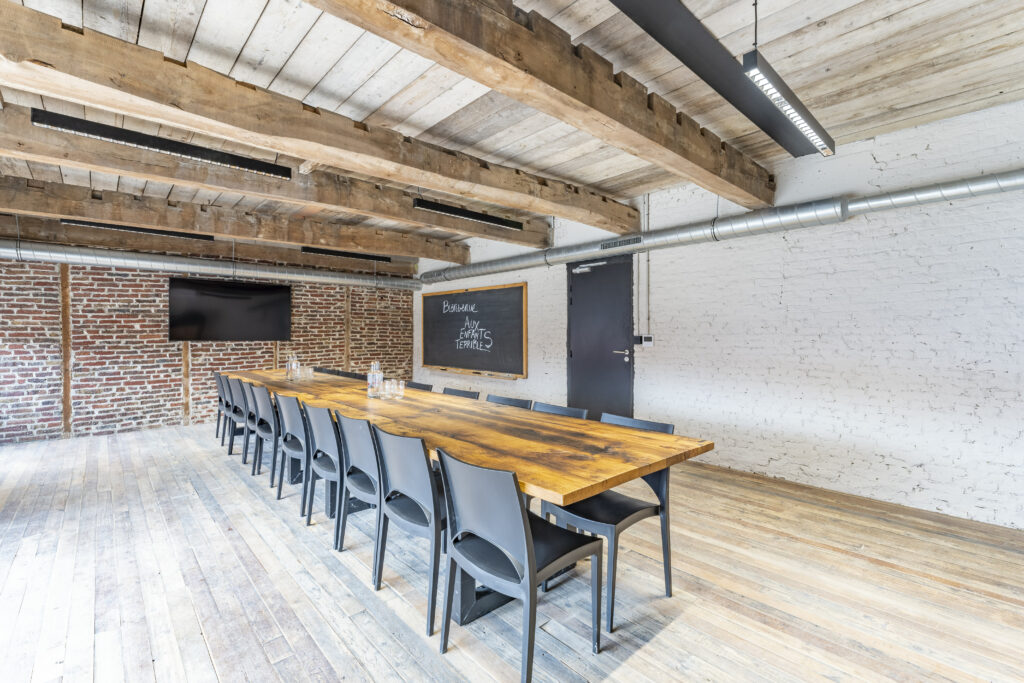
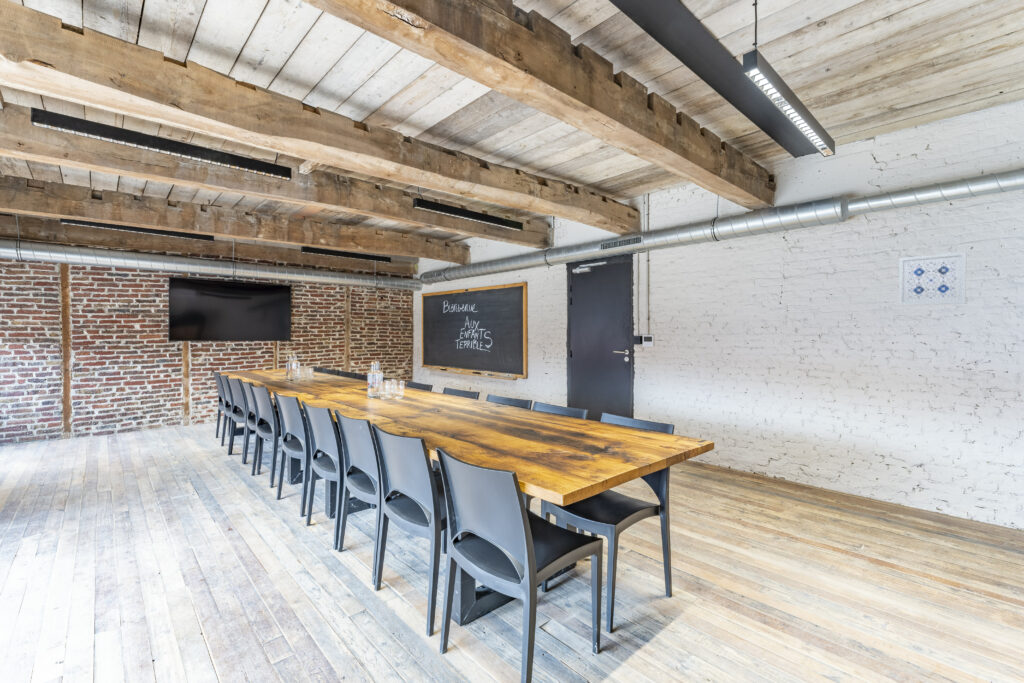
+ wall art (931, 280)
